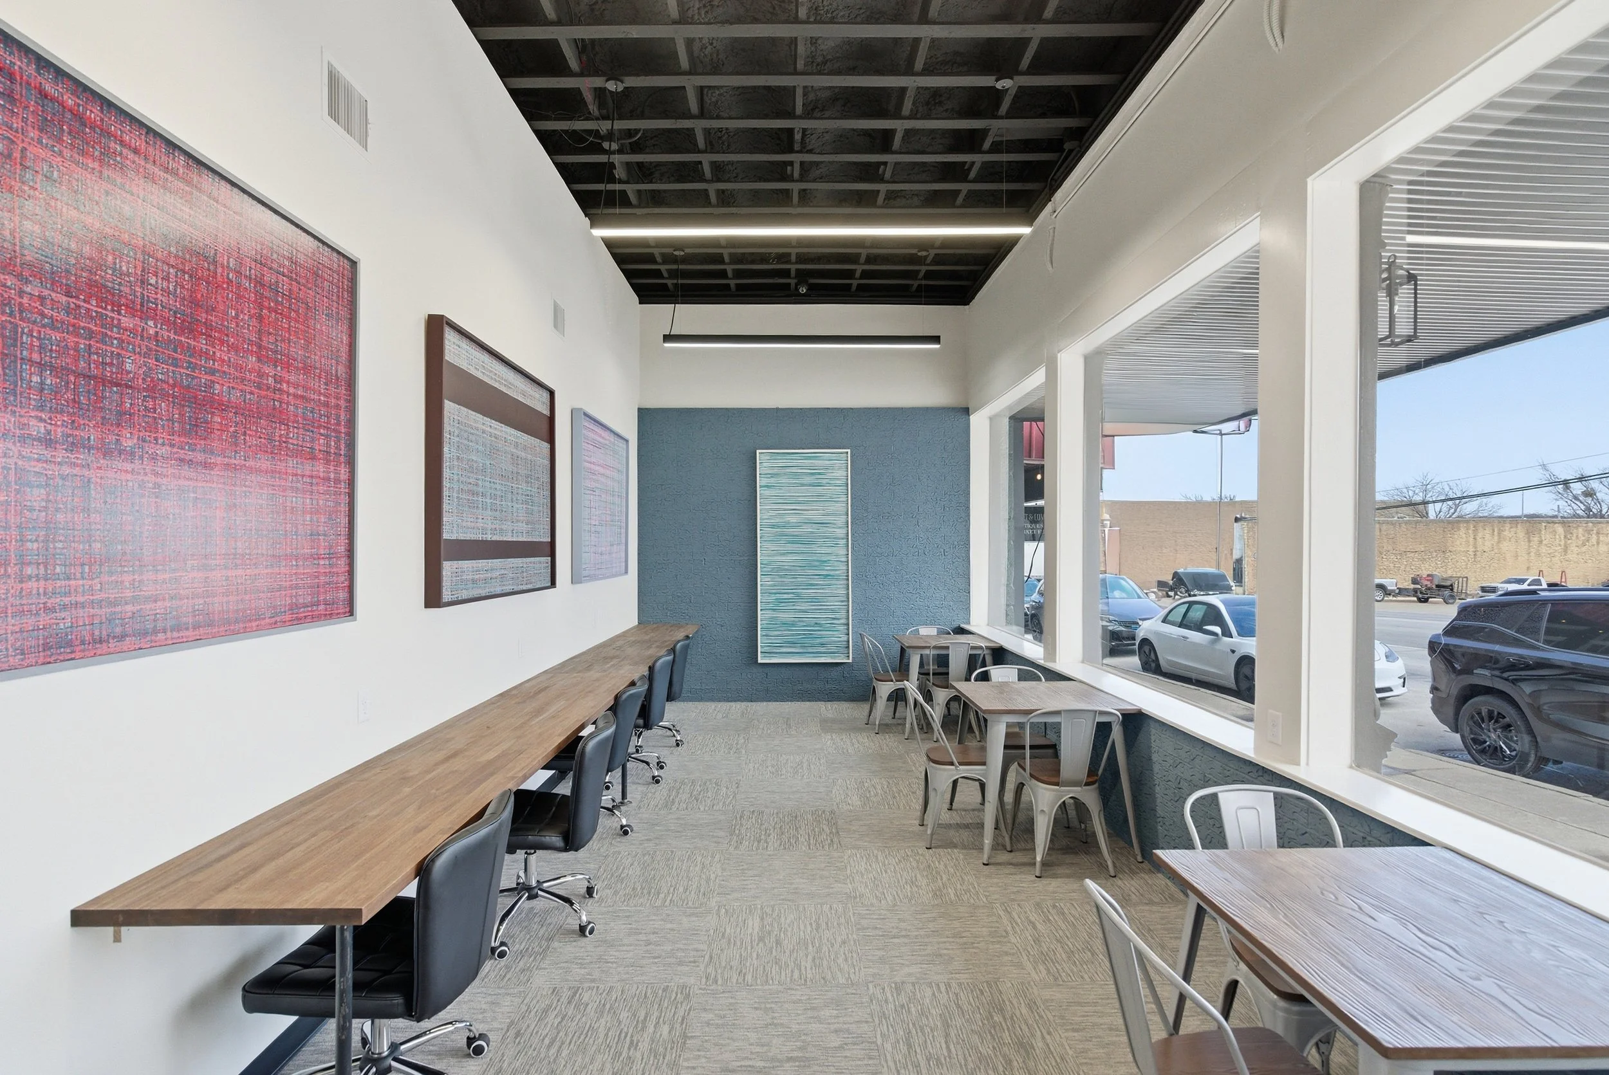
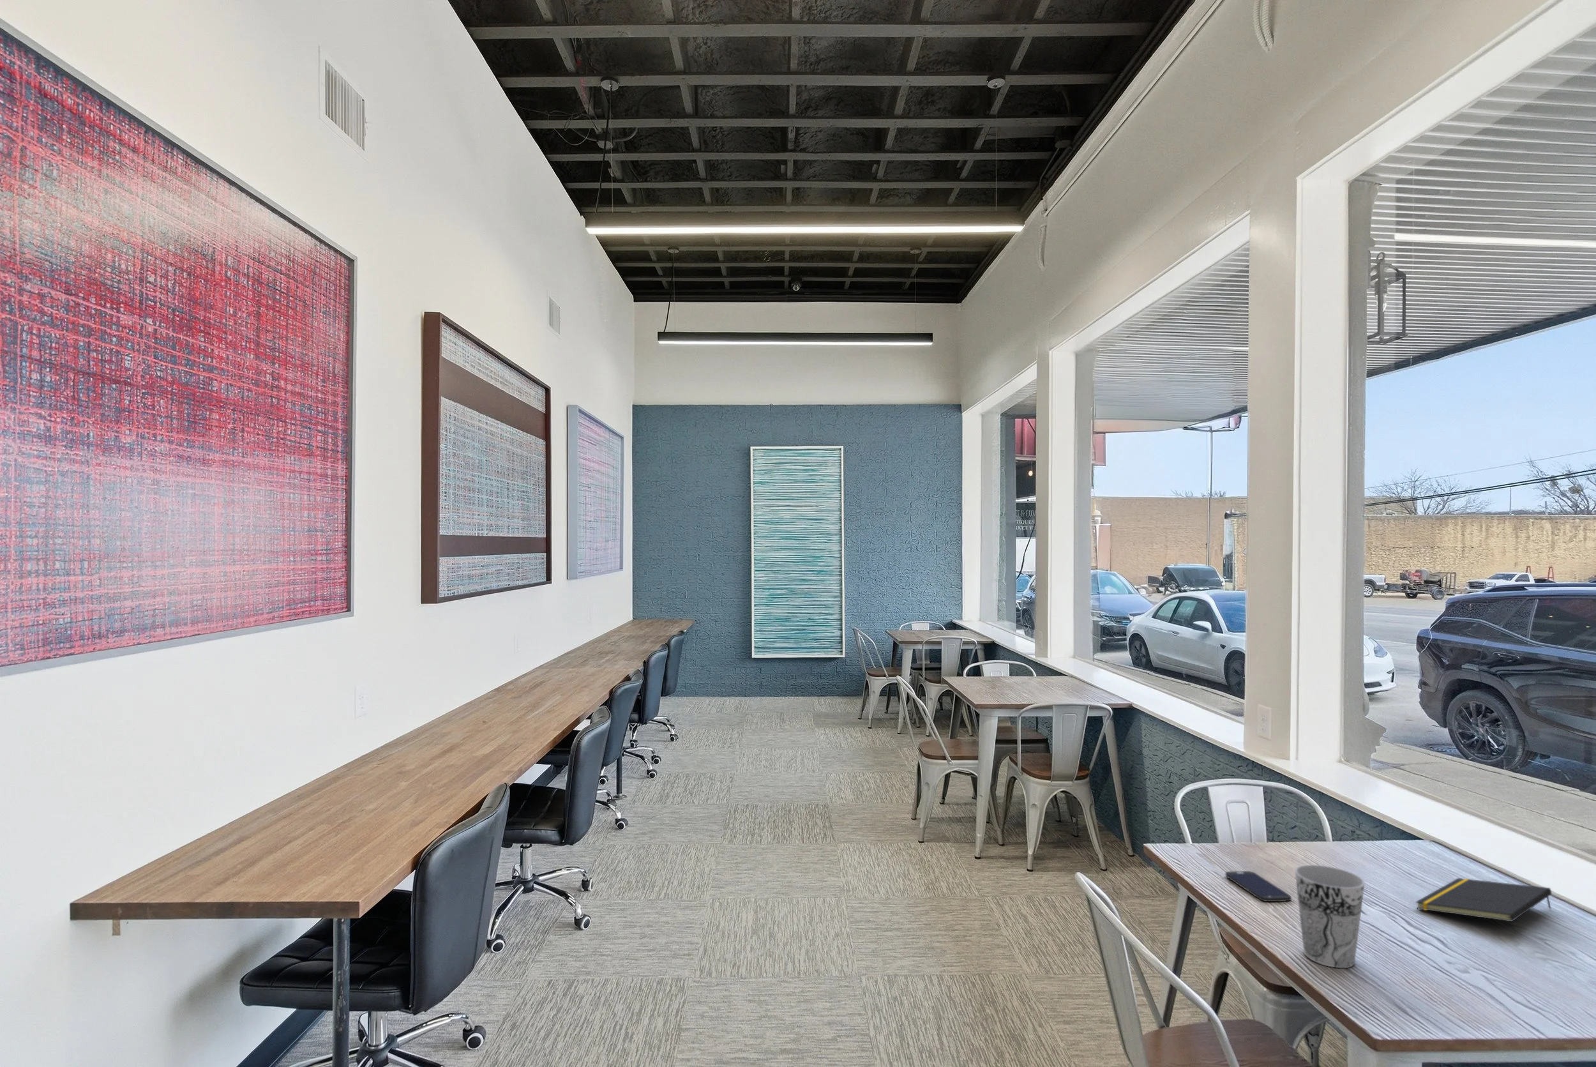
+ cup (1328, 916)
+ notepad (1483, 898)
+ smartphone (1257, 885)
